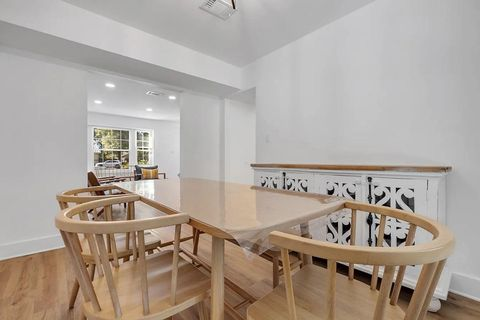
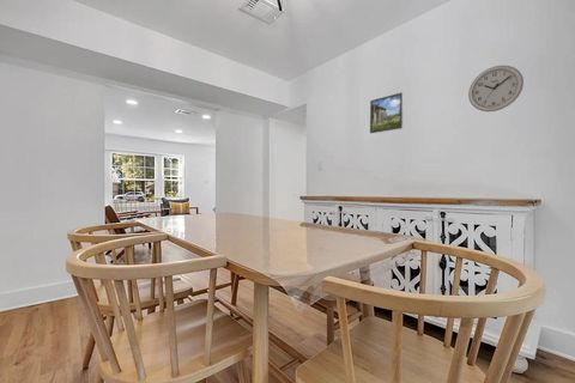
+ wall clock (494, 89)
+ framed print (386, 114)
